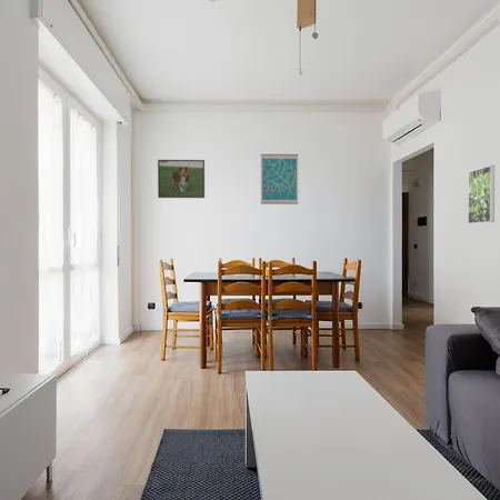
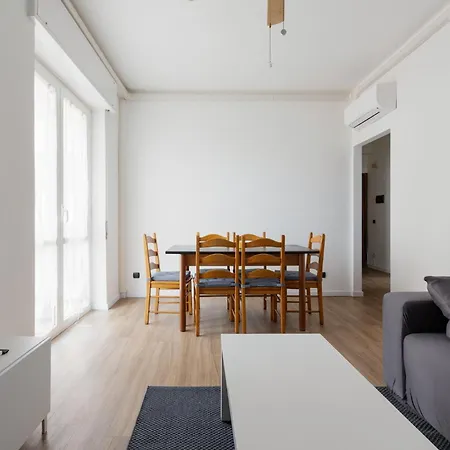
- wall art (279, 179)
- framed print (480, 196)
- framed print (181, 179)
